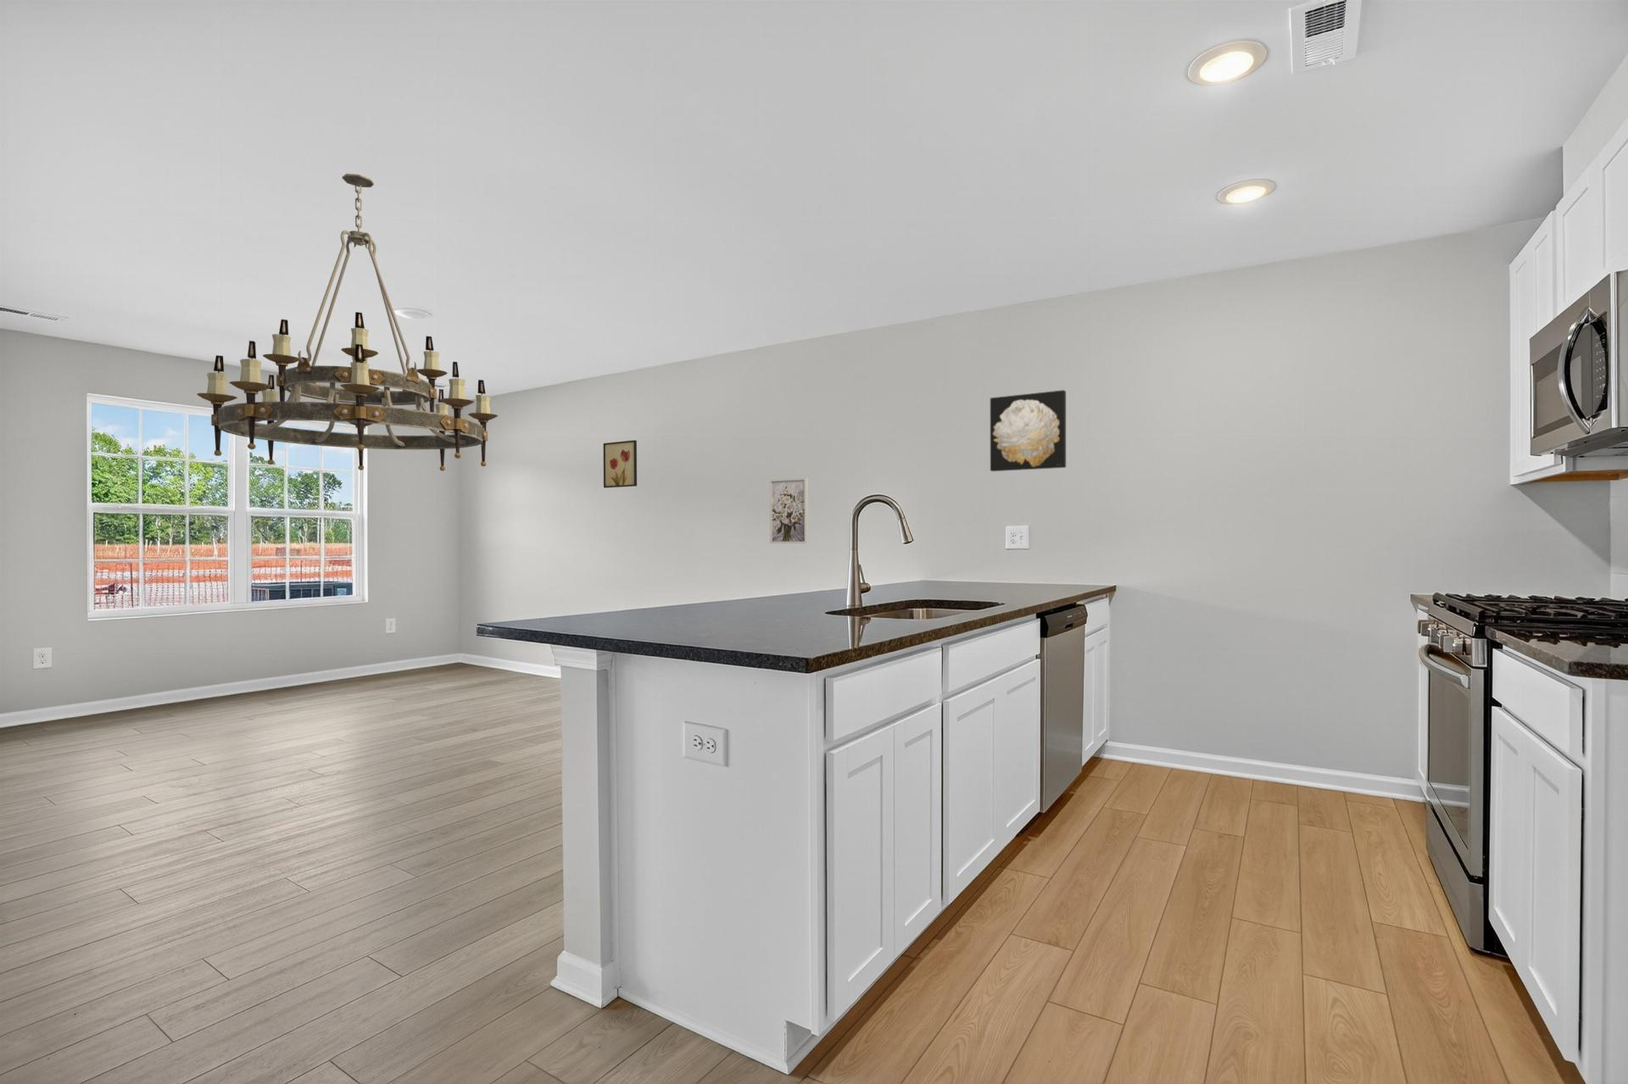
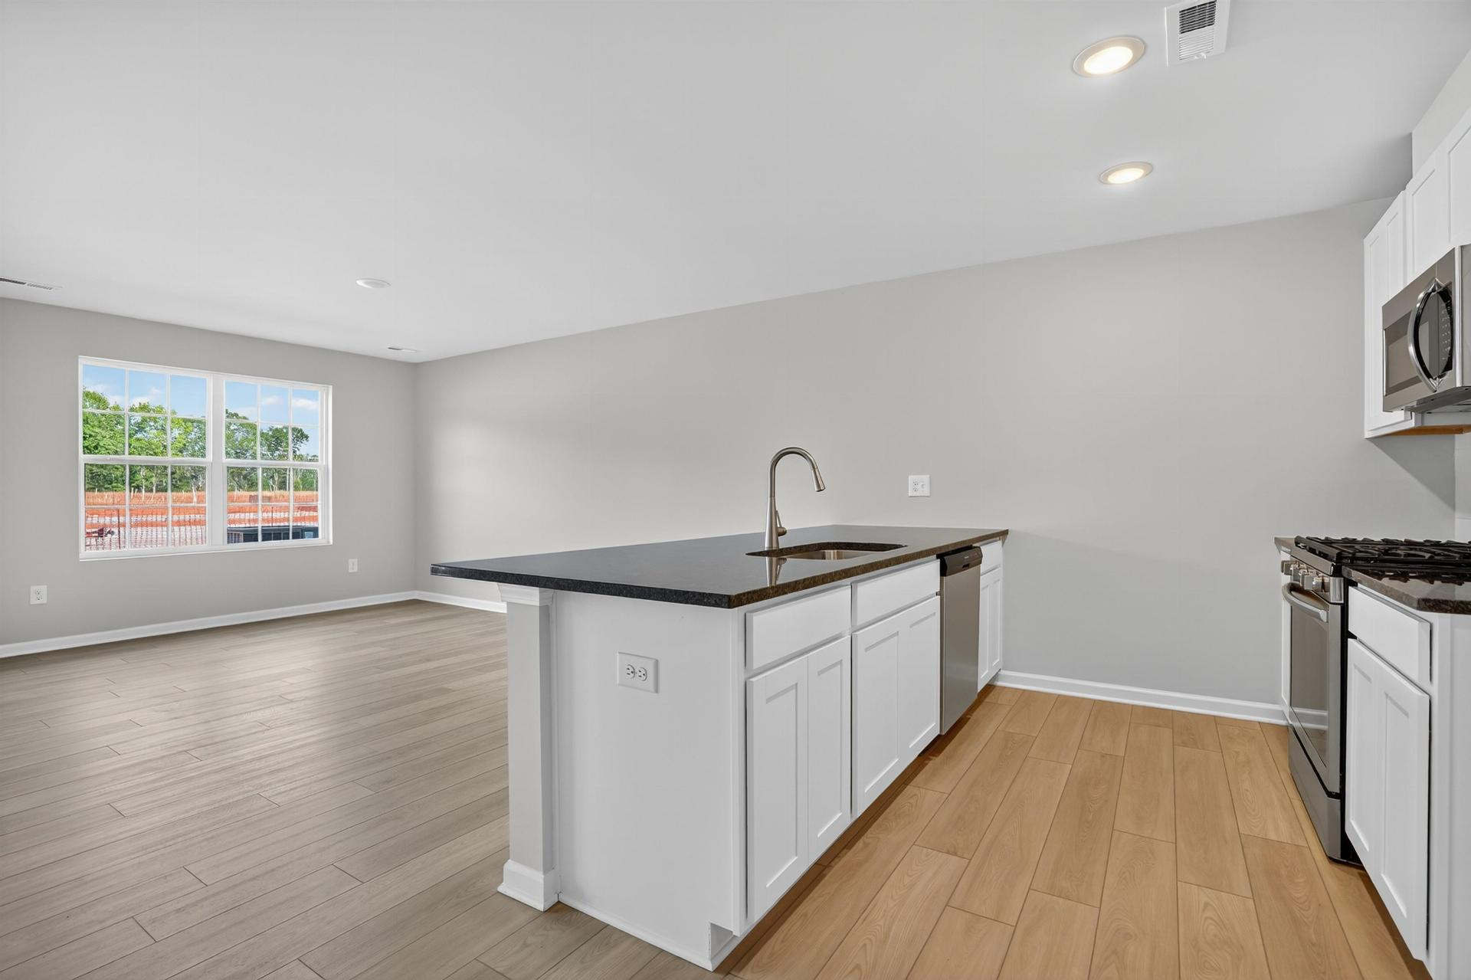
- wall art (788, 511)
- wall art (1026, 432)
- wall art (620, 465)
- chandelier (359, 321)
